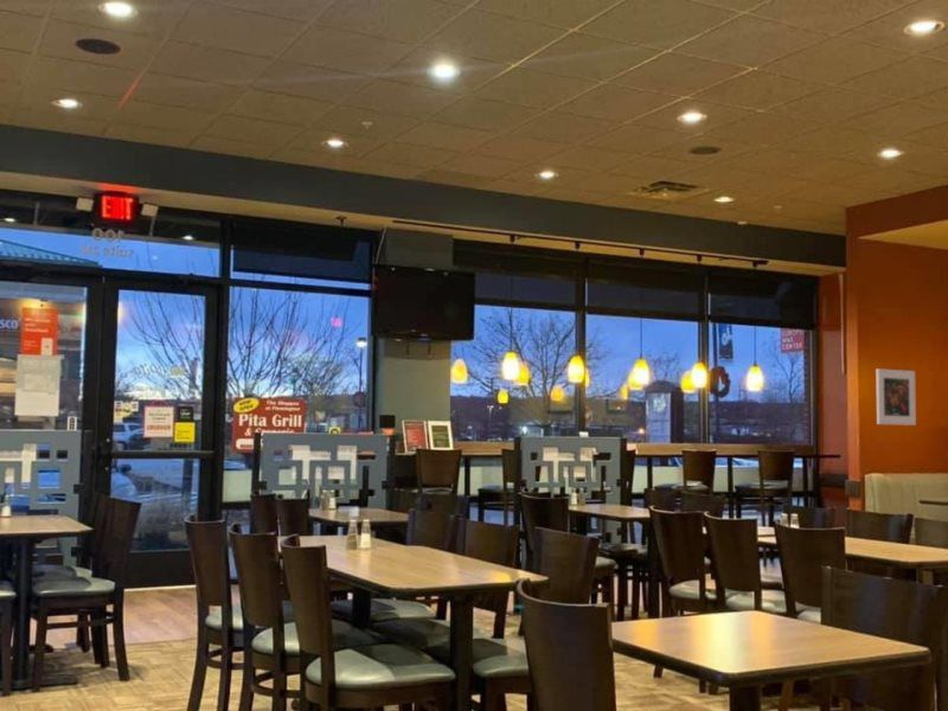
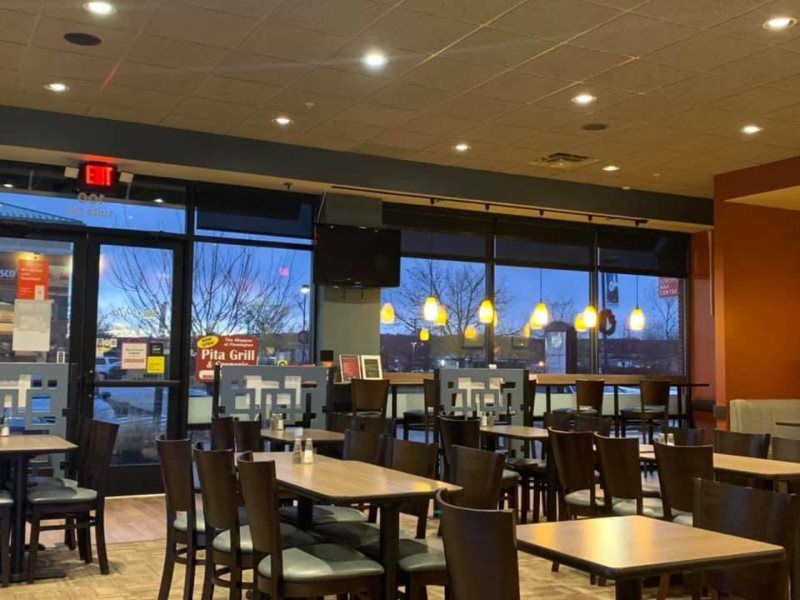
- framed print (896, 397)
